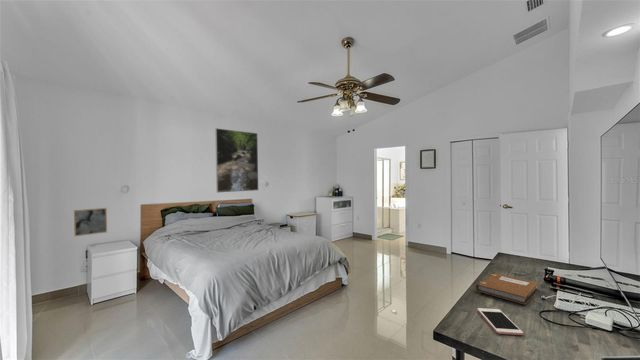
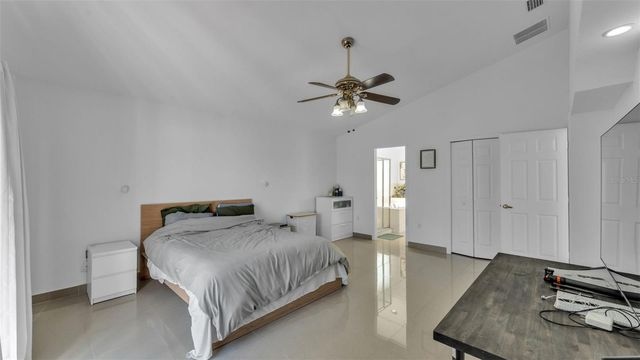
- wall art (90, 221)
- cell phone (498, 320)
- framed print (238, 161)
- notebook (507, 286)
